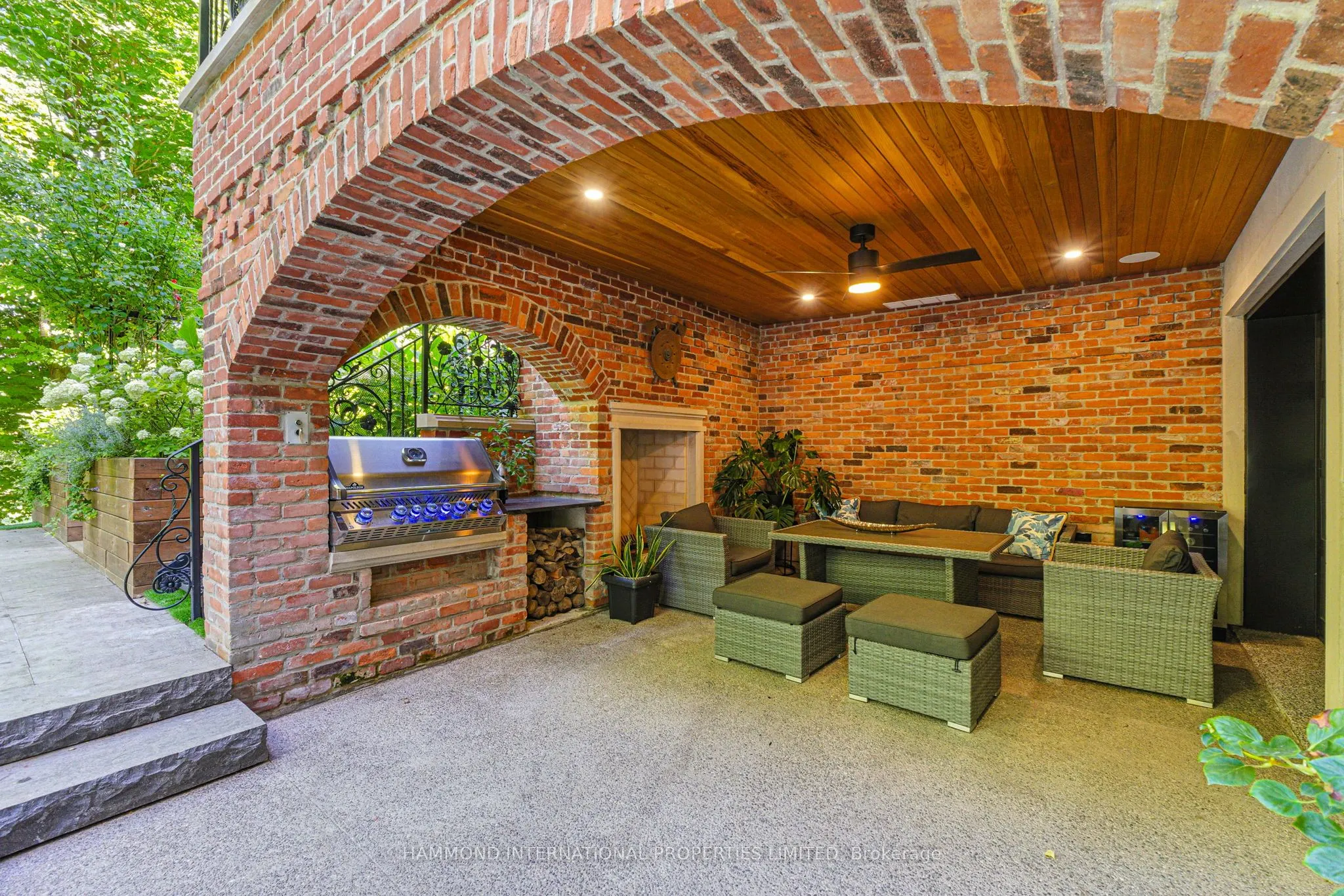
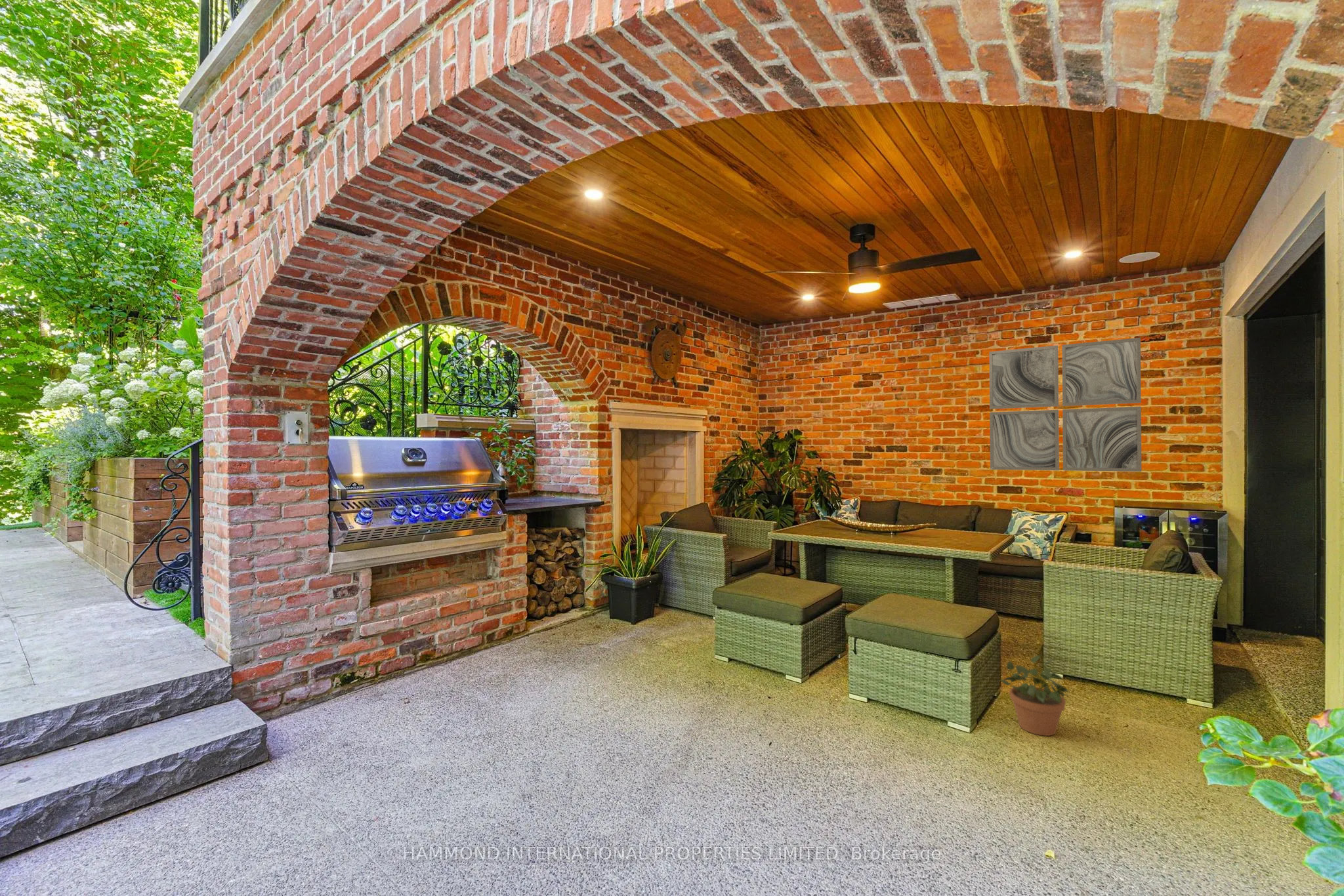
+ potted plant (1036, 693)
+ wall art (1062, 409)
